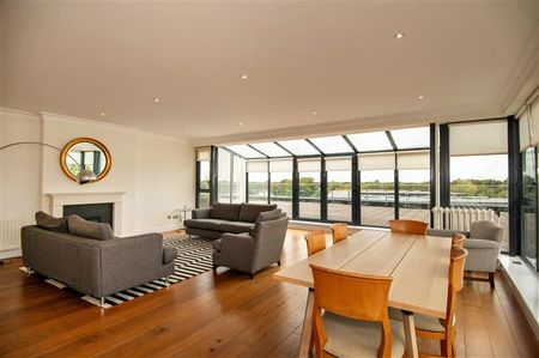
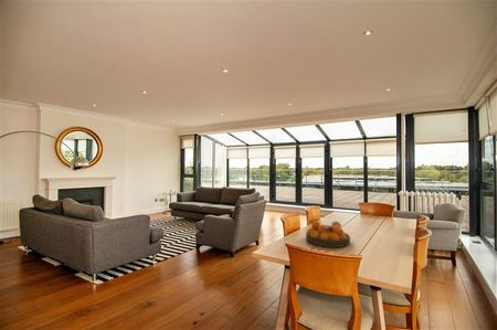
+ fruit bowl (327, 231)
